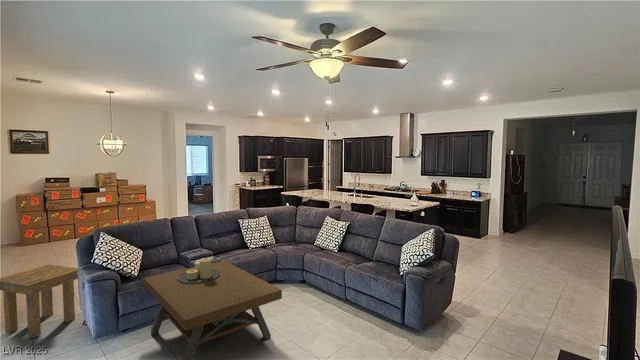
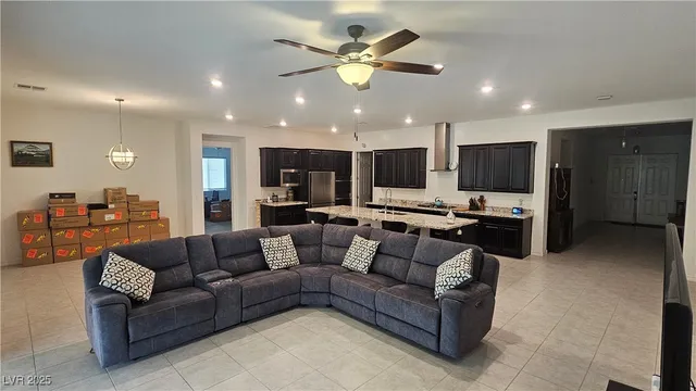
- side table (41, 299)
- coffee table (209, 299)
